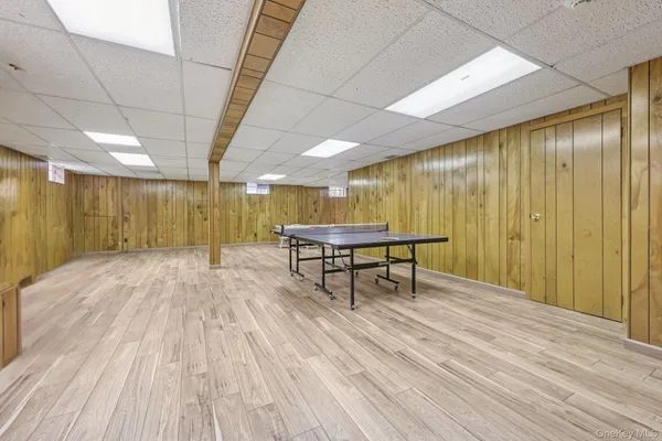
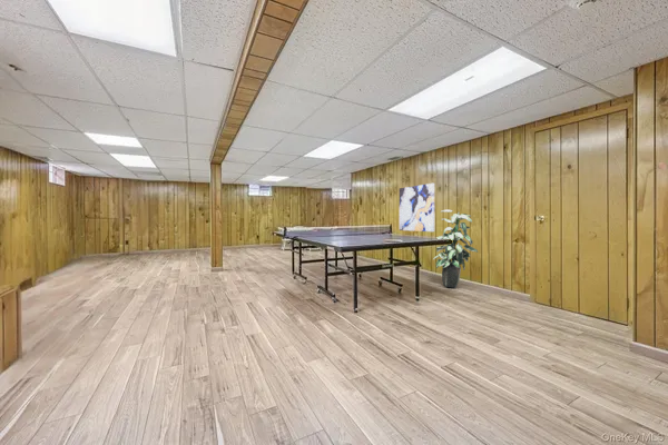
+ indoor plant (452, 248)
+ wall art (415, 208)
